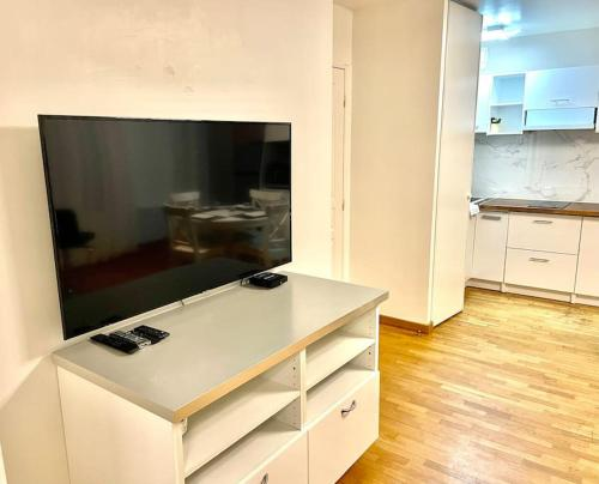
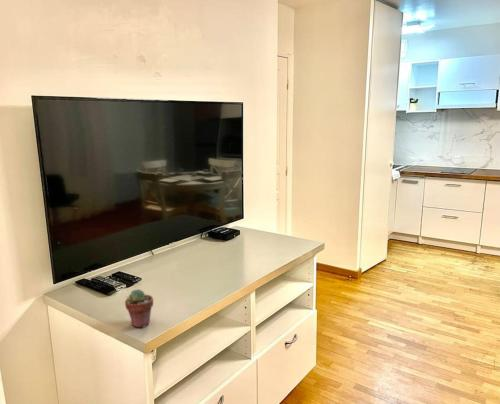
+ potted succulent (139, 306)
